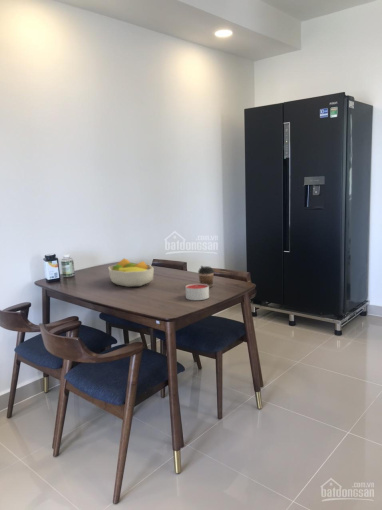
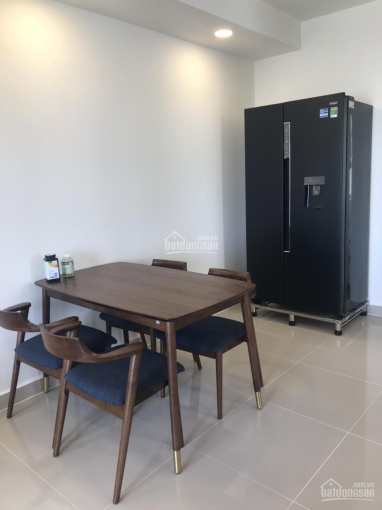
- candle (197, 291)
- fruit bowl (130, 271)
- coffee cup (206, 276)
